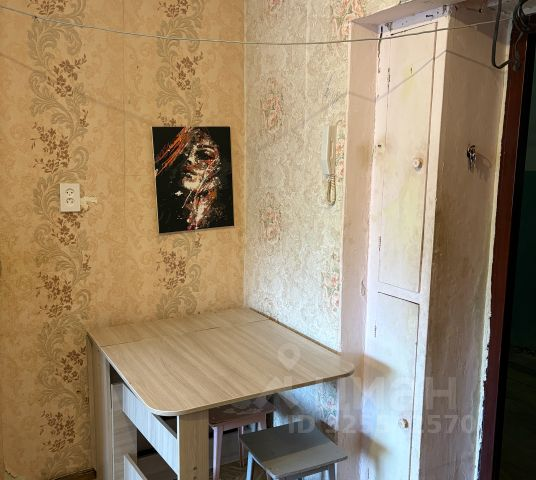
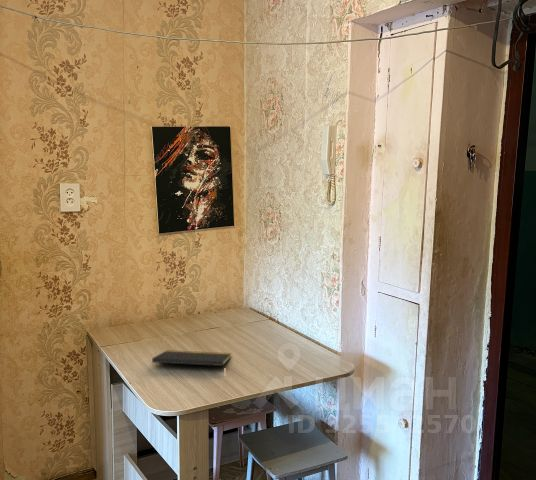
+ notepad (193, 357)
